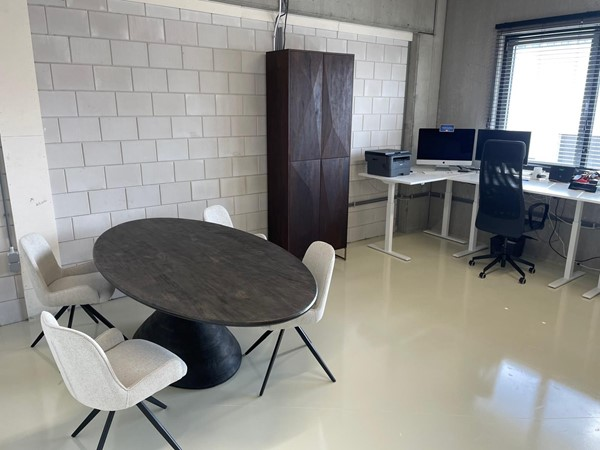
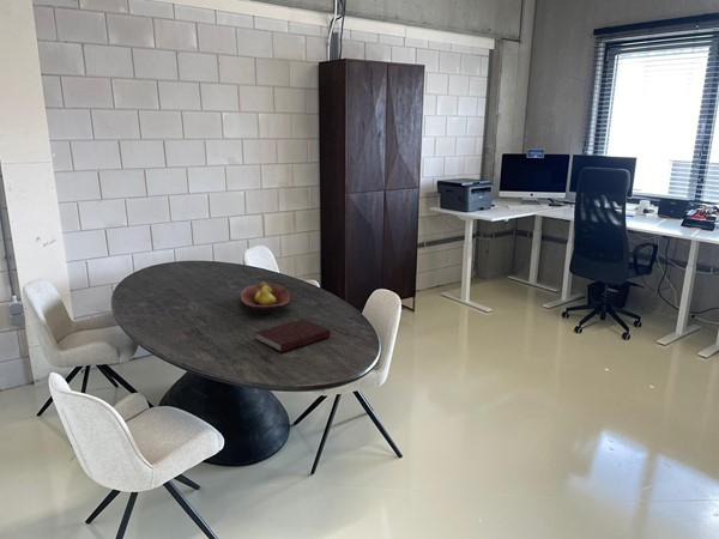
+ notebook (292, 334)
+ fruit bowl (265, 296)
